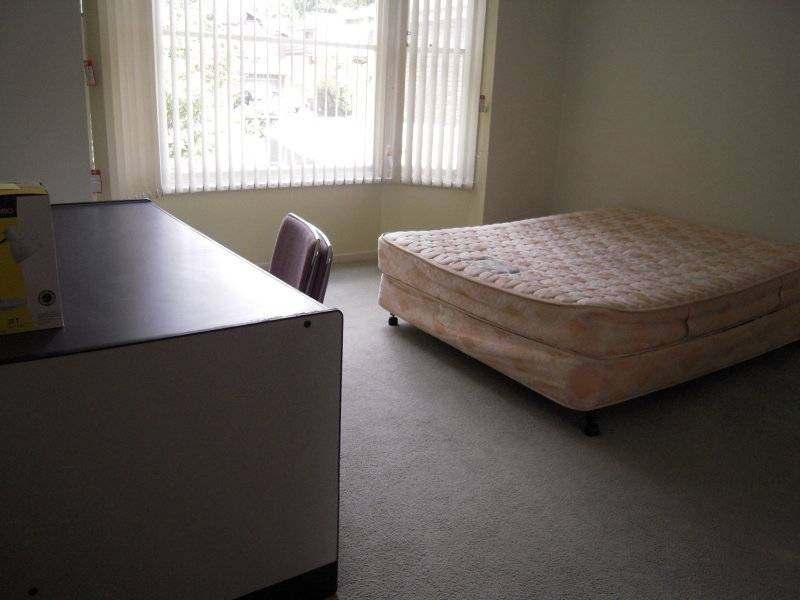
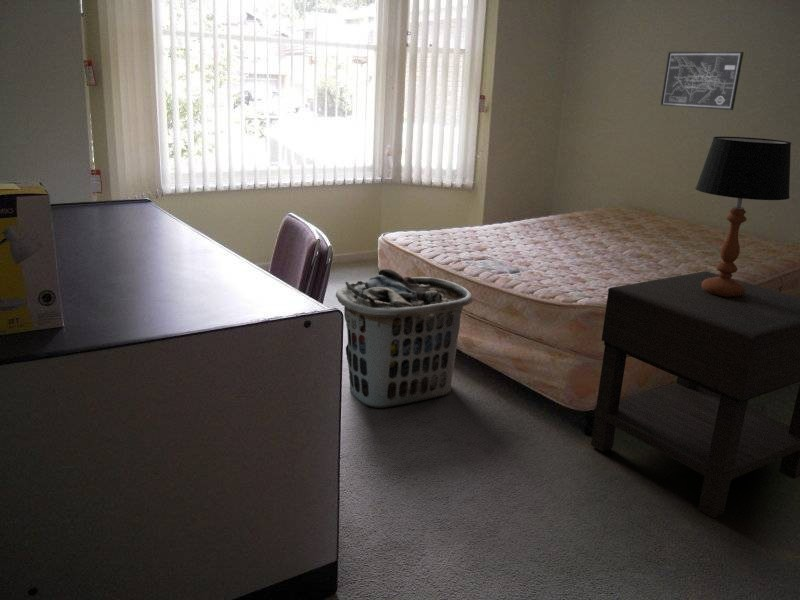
+ wall art (699, 80)
+ table lamp (736, 218)
+ clothes hamper (403, 332)
+ nightstand (709, 382)
